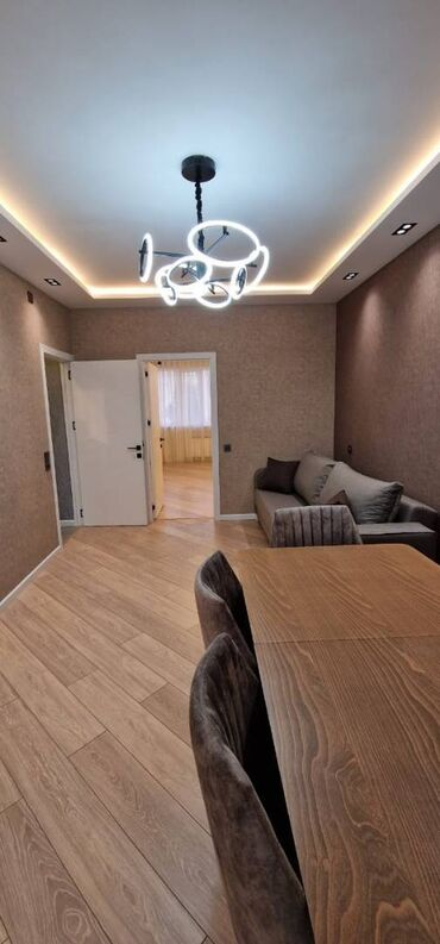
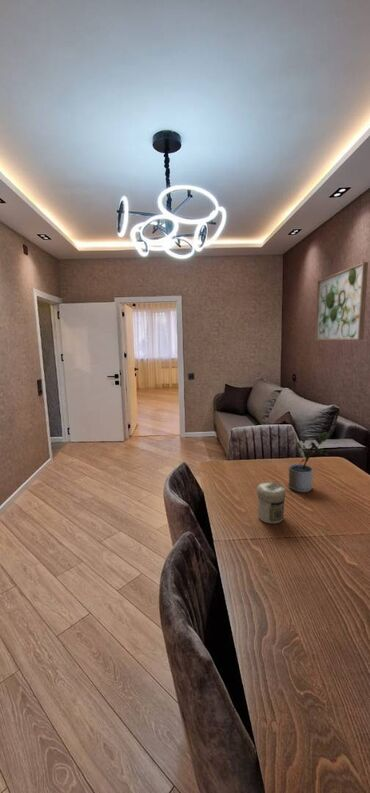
+ potted plant (306, 461)
+ jar (270, 502)
+ wall art (336, 306)
